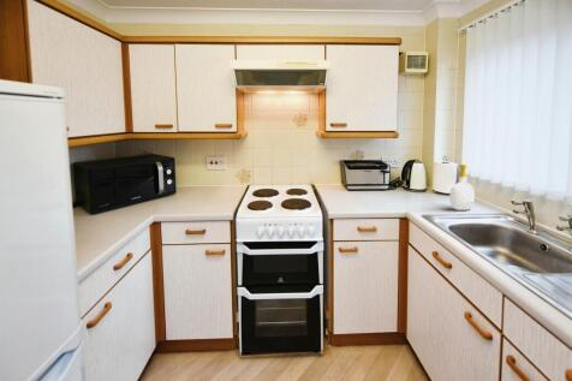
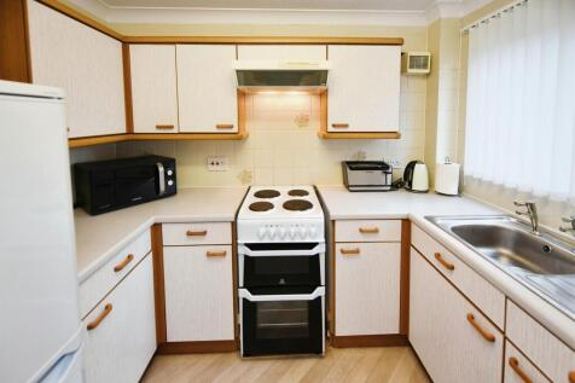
- soap bottle (463, 186)
